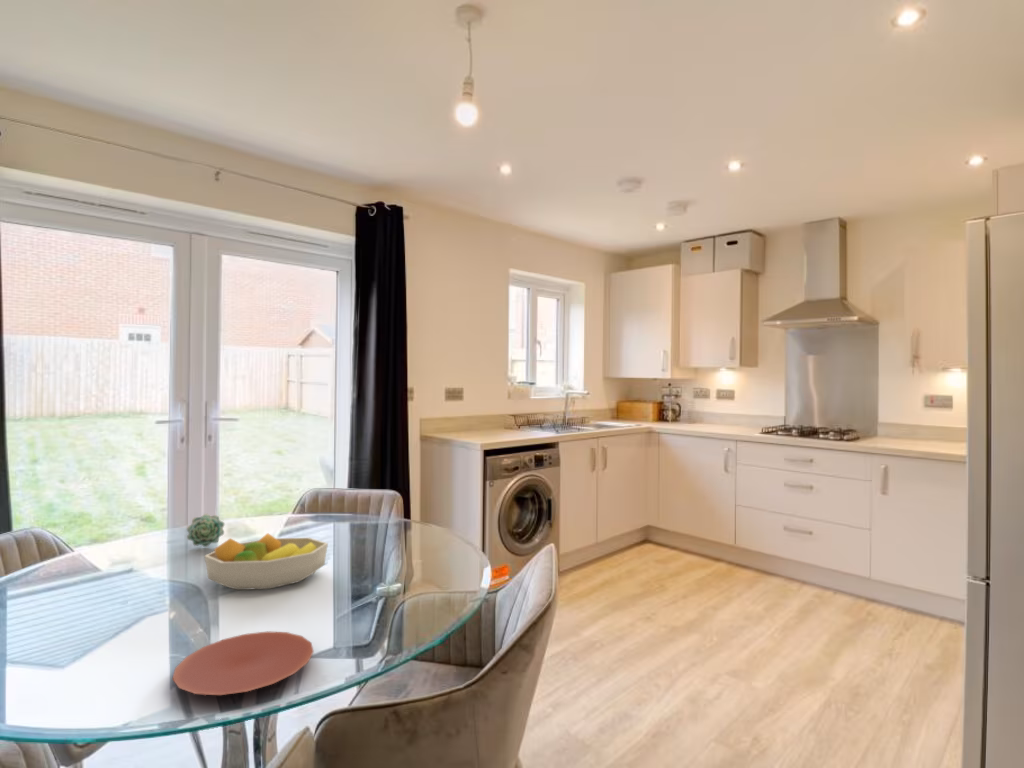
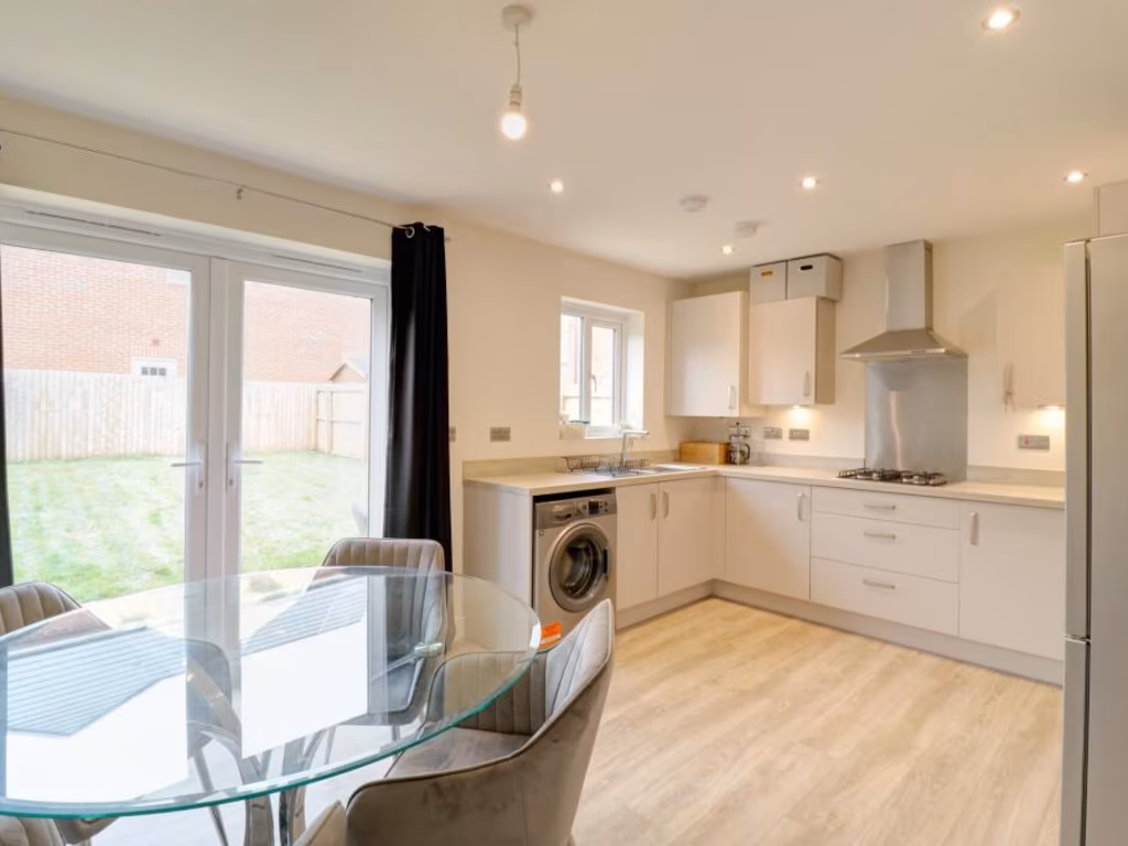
- plate (246, 664)
- succulent plant (205, 530)
- fruit bowl (268, 557)
